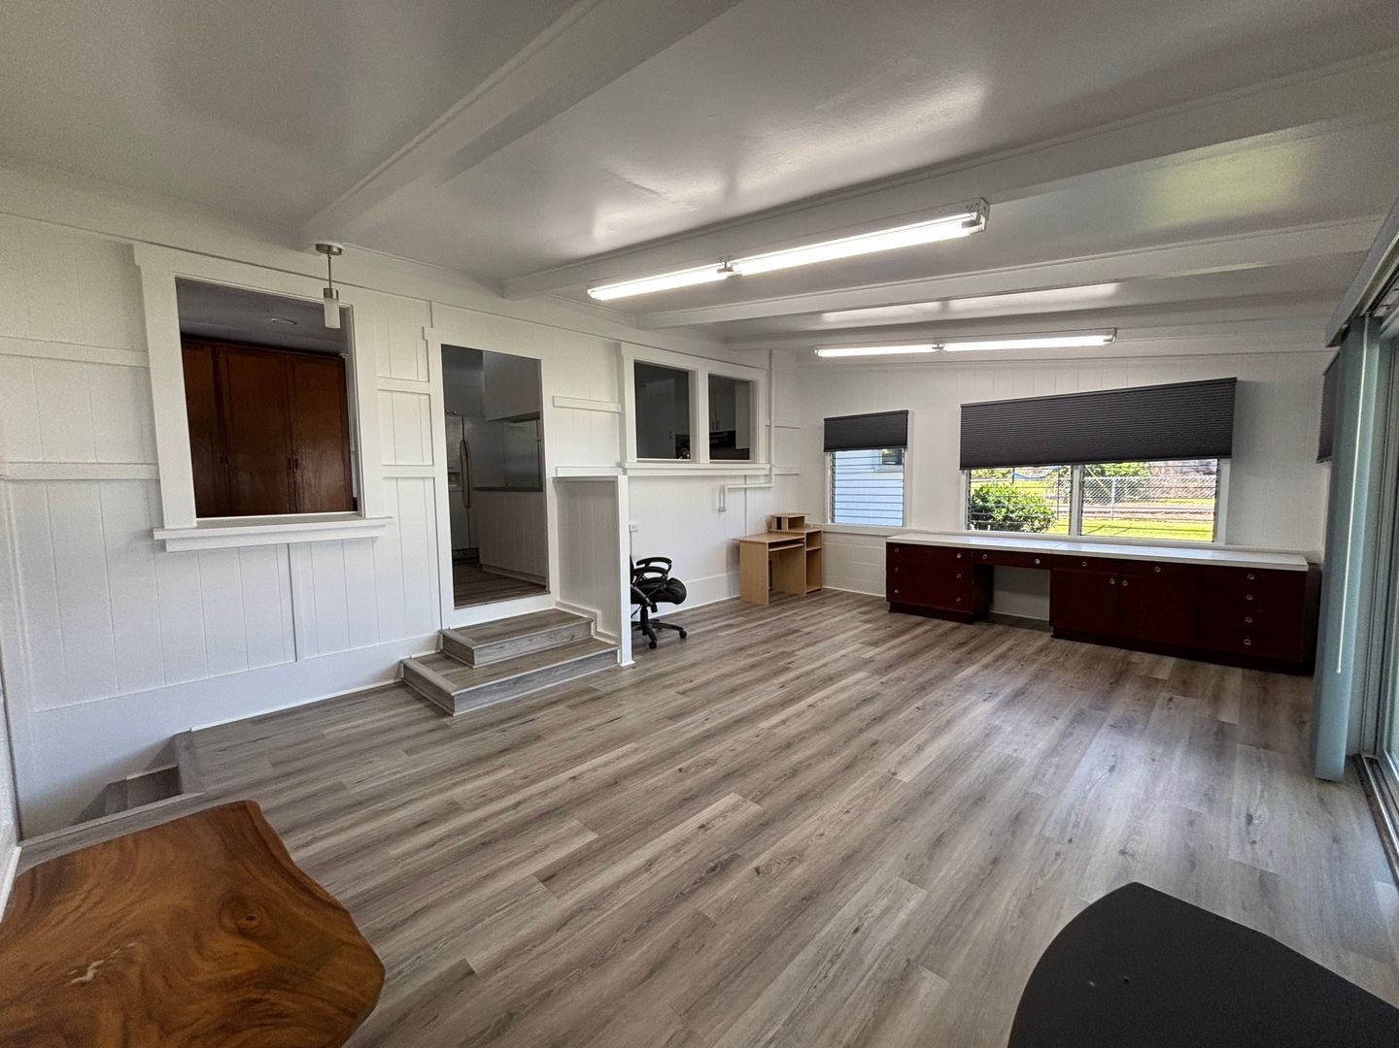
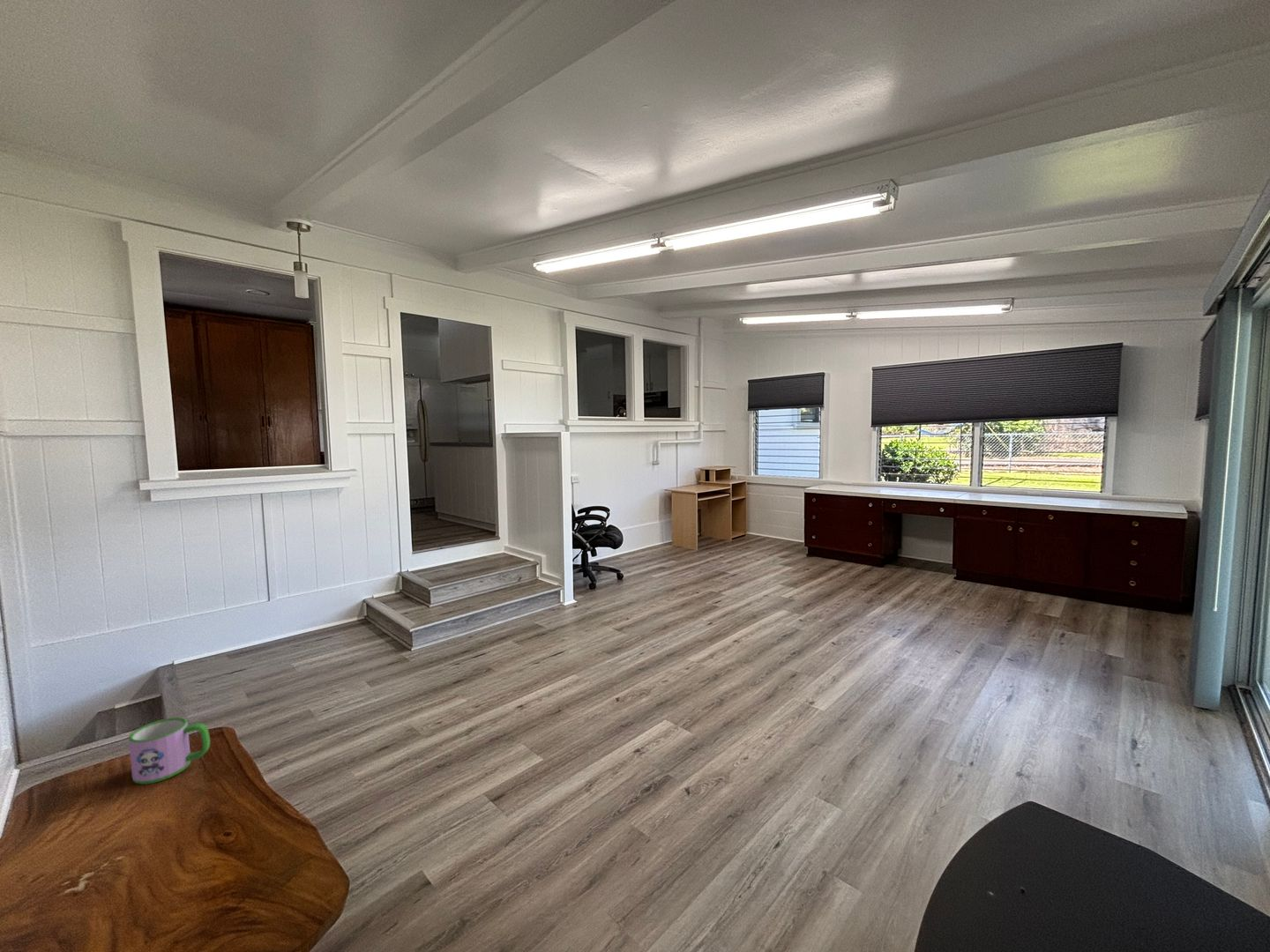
+ mug (171, 747)
